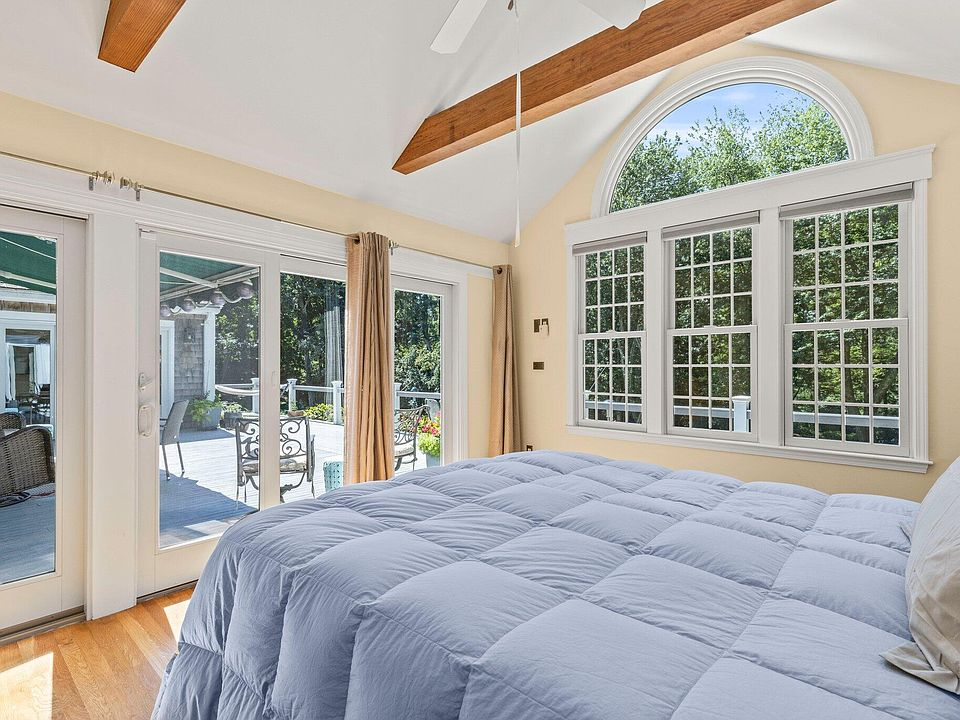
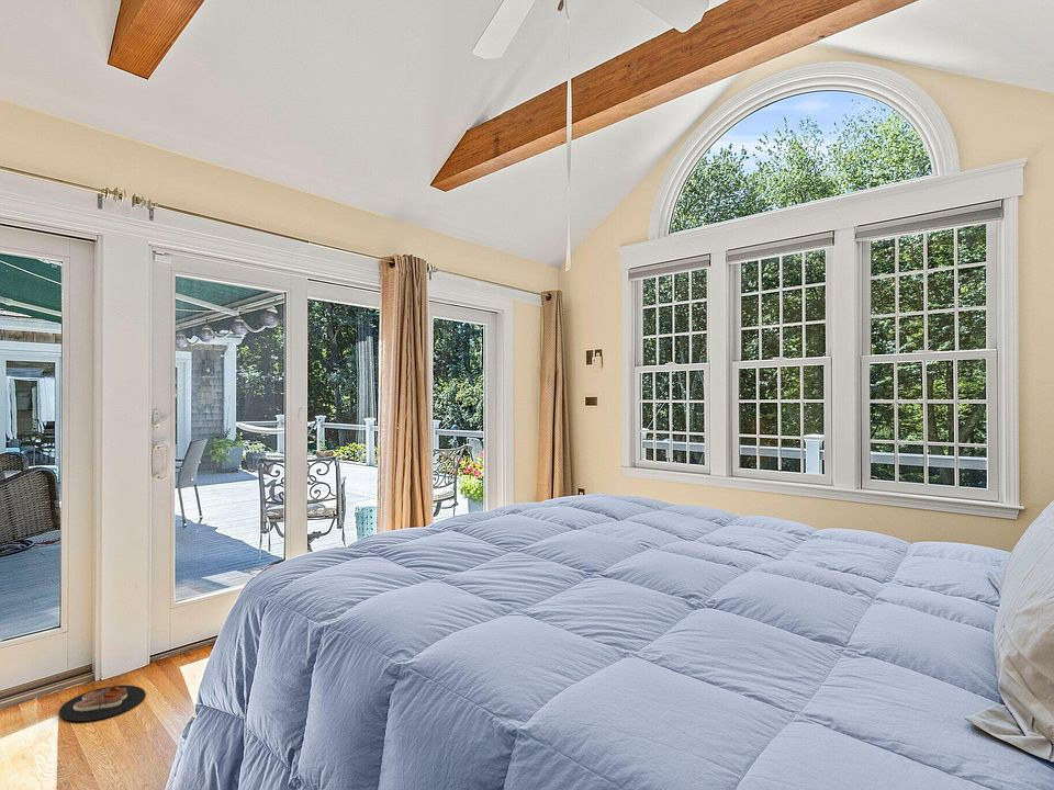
+ slippers (103, 697)
